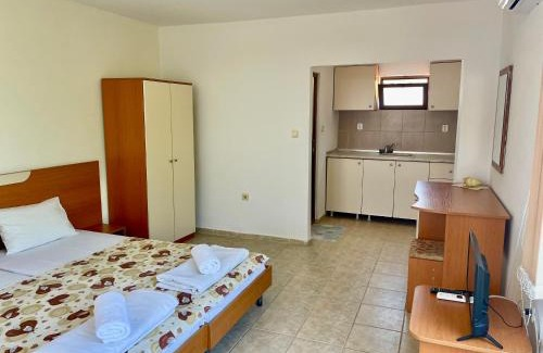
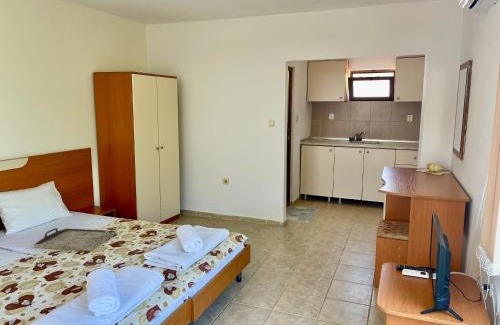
+ serving tray (77, 235)
